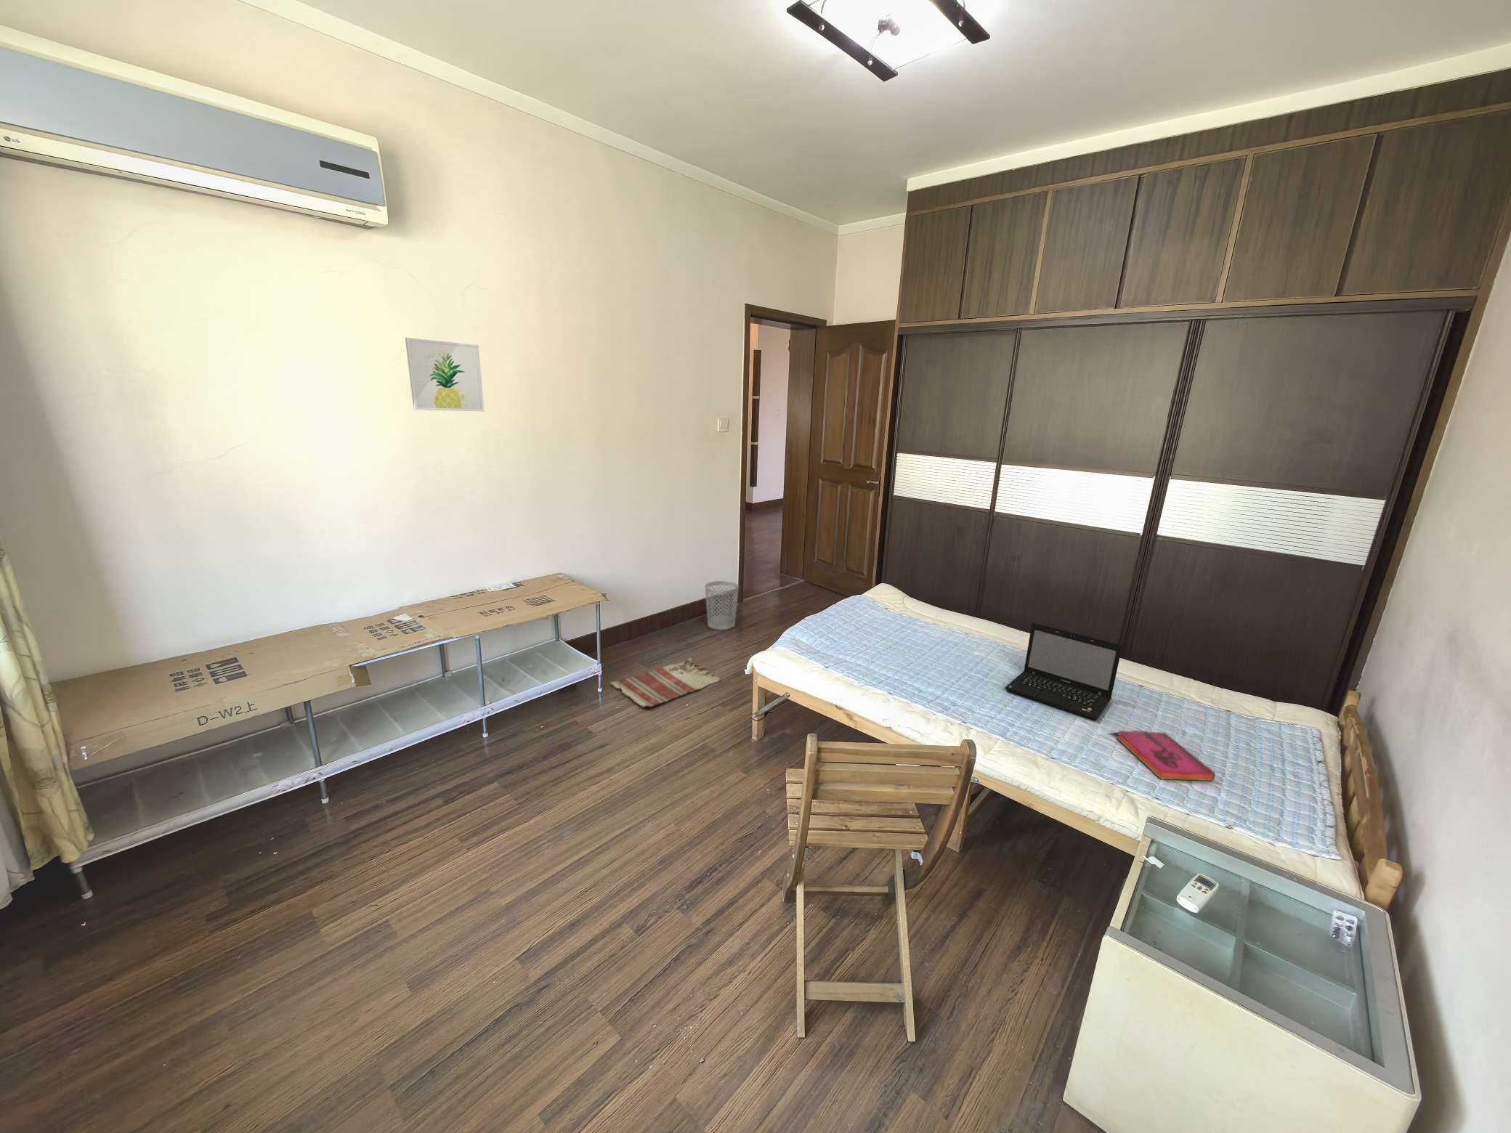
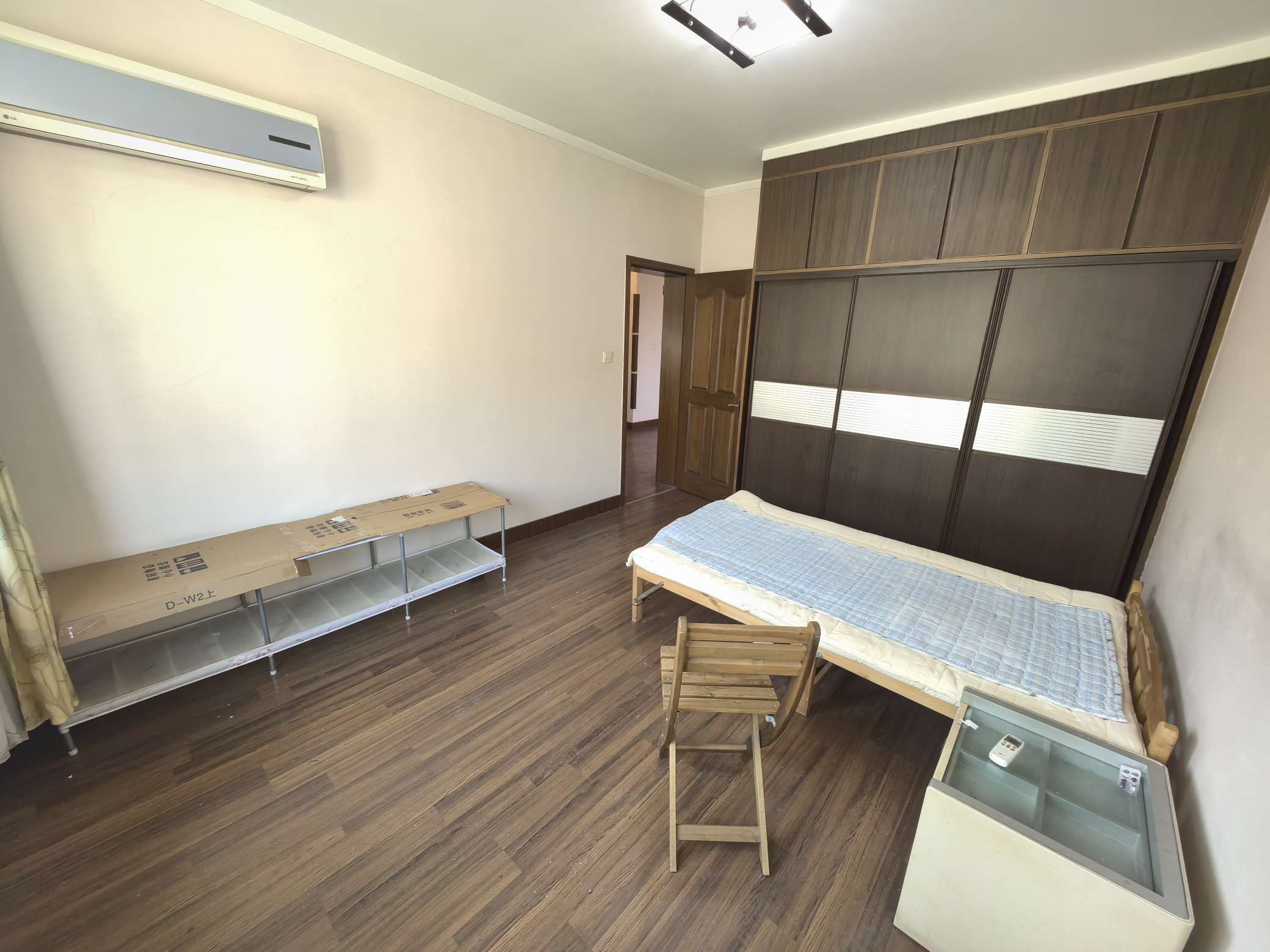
- rug (669, 680)
- hardback book (1164, 753)
- wastebasket (721, 605)
- laptop (1062, 668)
- wall art (447, 376)
